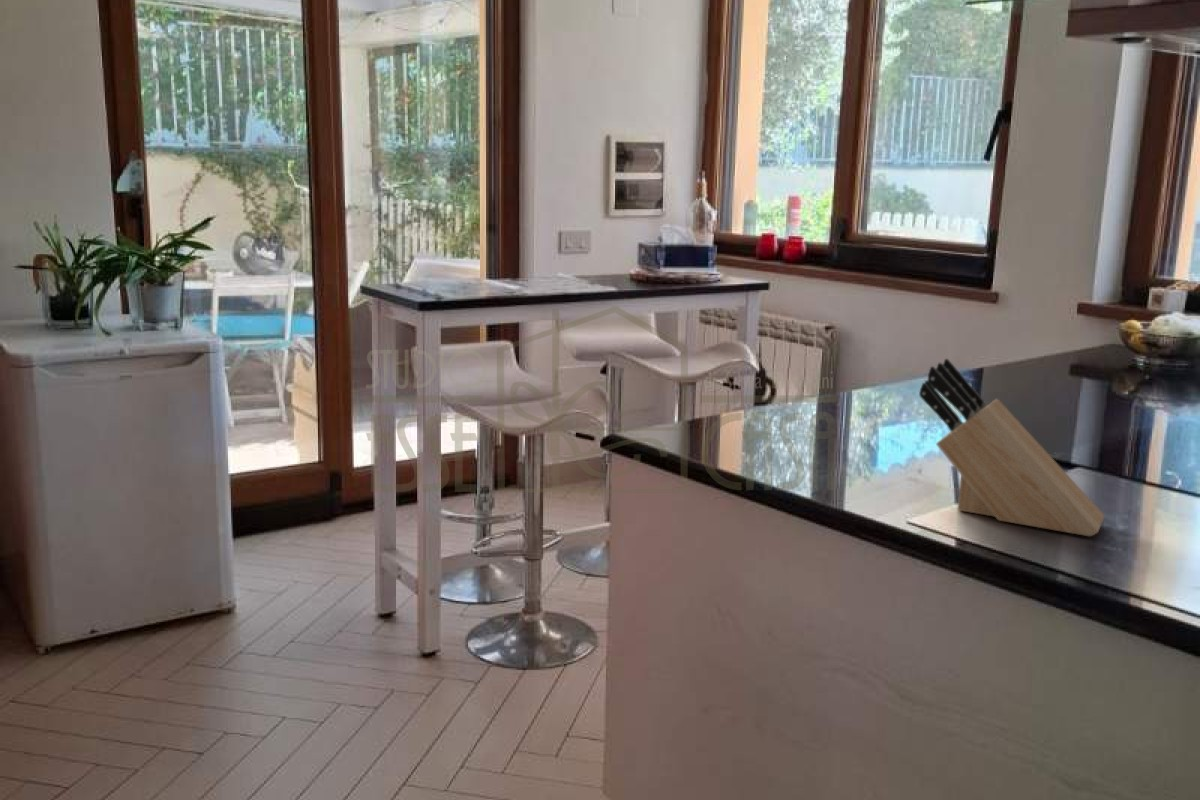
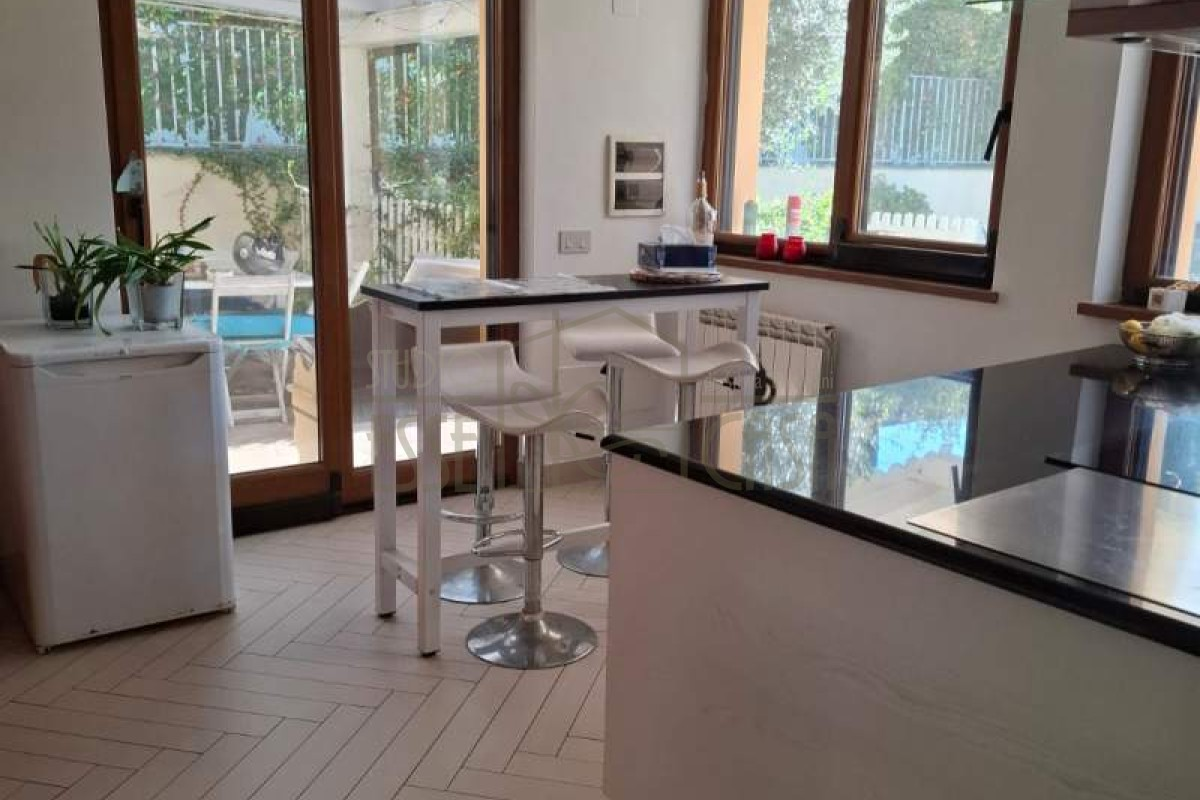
- knife block (1009, 442)
